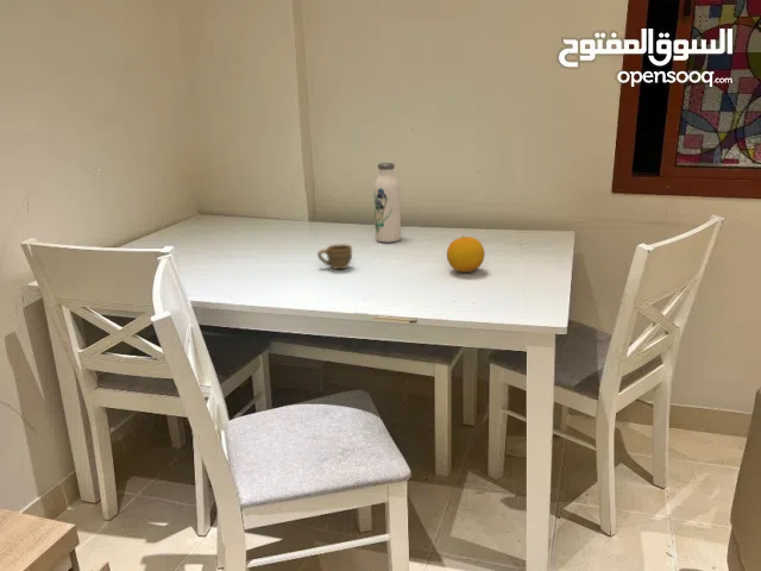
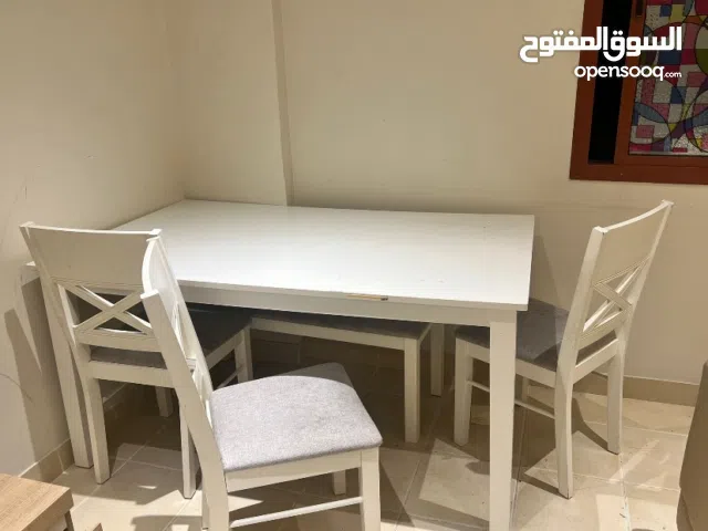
- cup (335, 257)
- fruit (465, 253)
- water bottle (386, 201)
